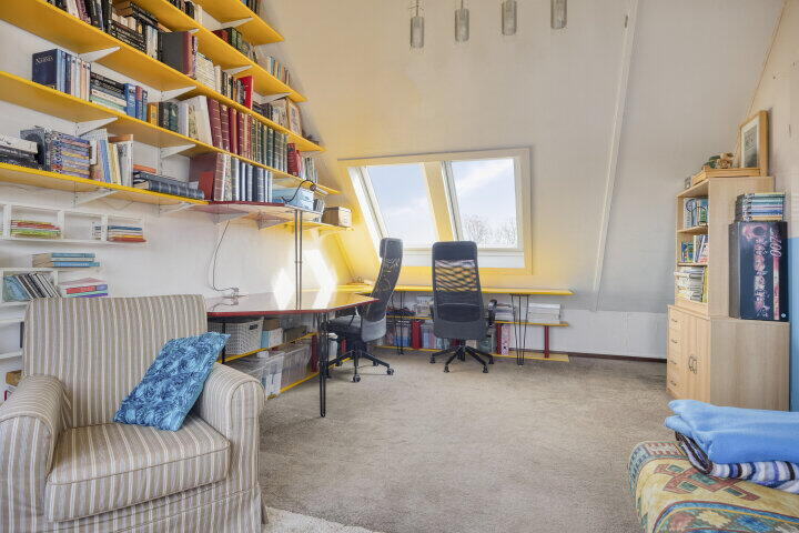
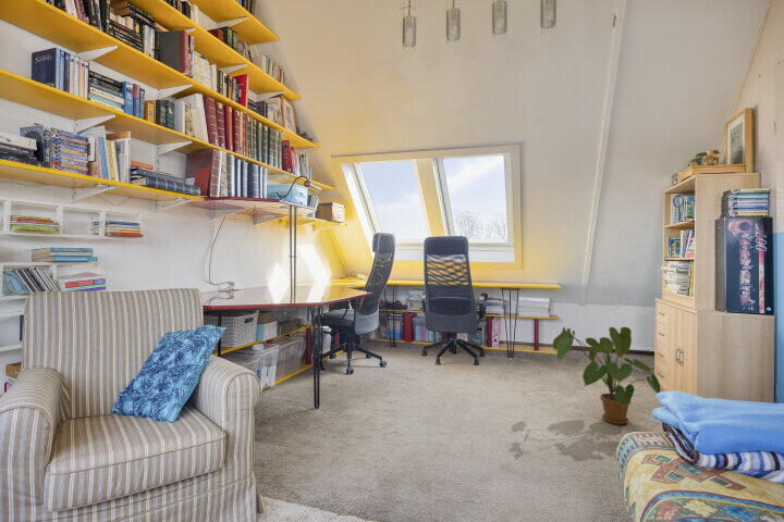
+ house plant (600, 371)
